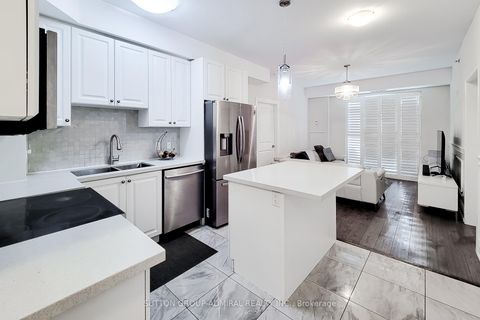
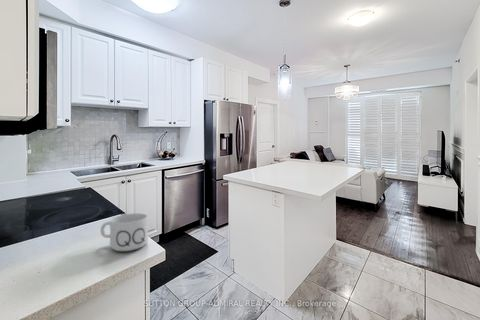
+ mug (123, 231)
